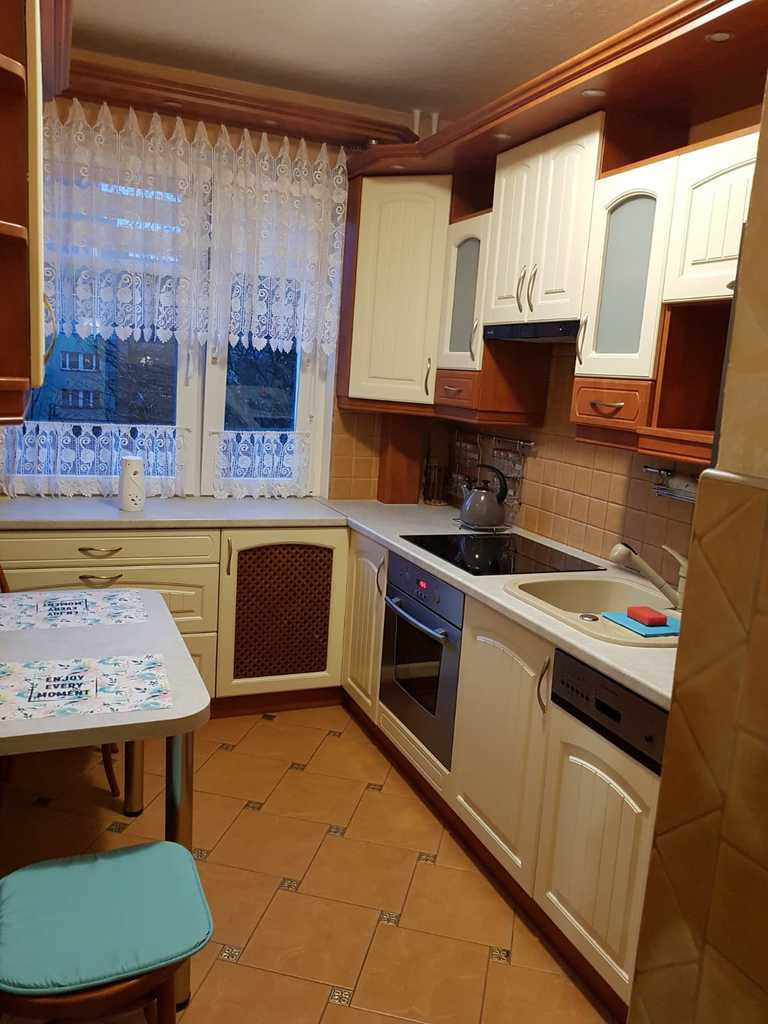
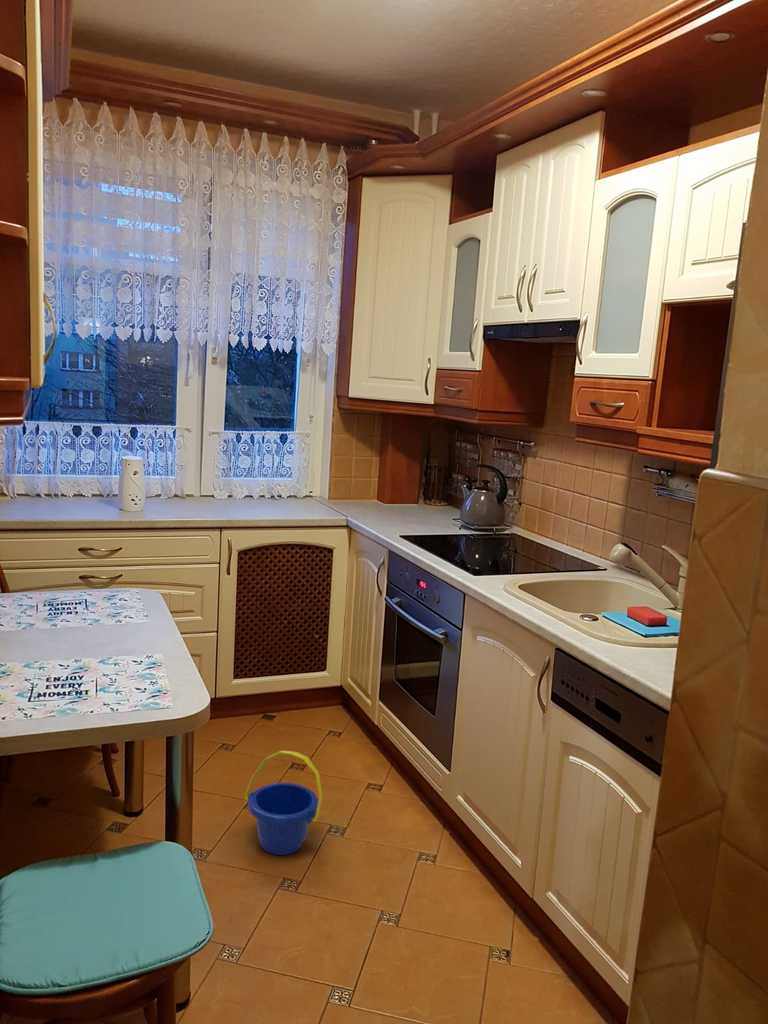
+ bucket (283, 800)
